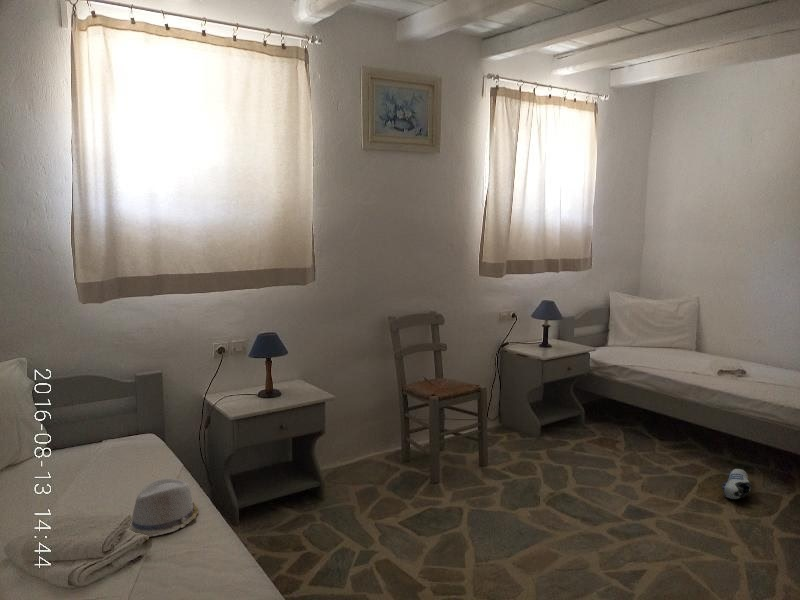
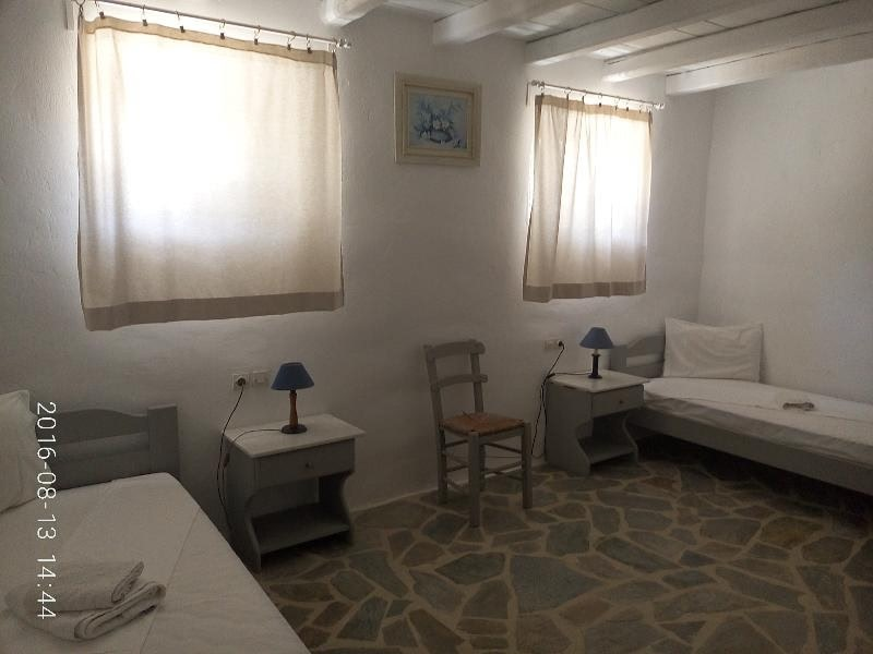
- hat (161, 502)
- soccer cleat (740, 483)
